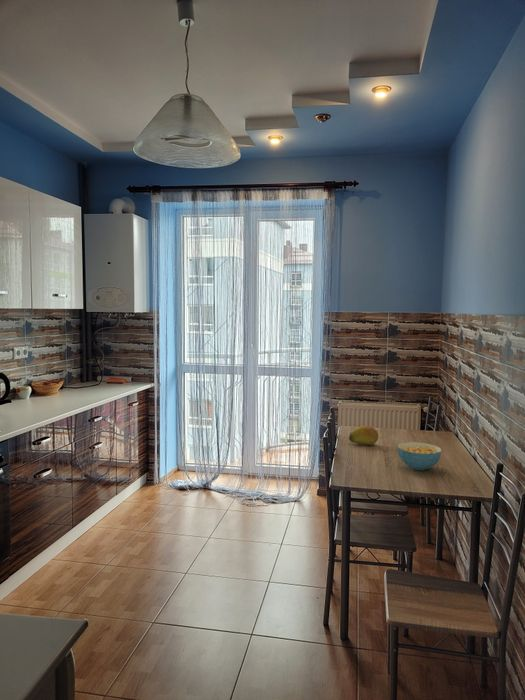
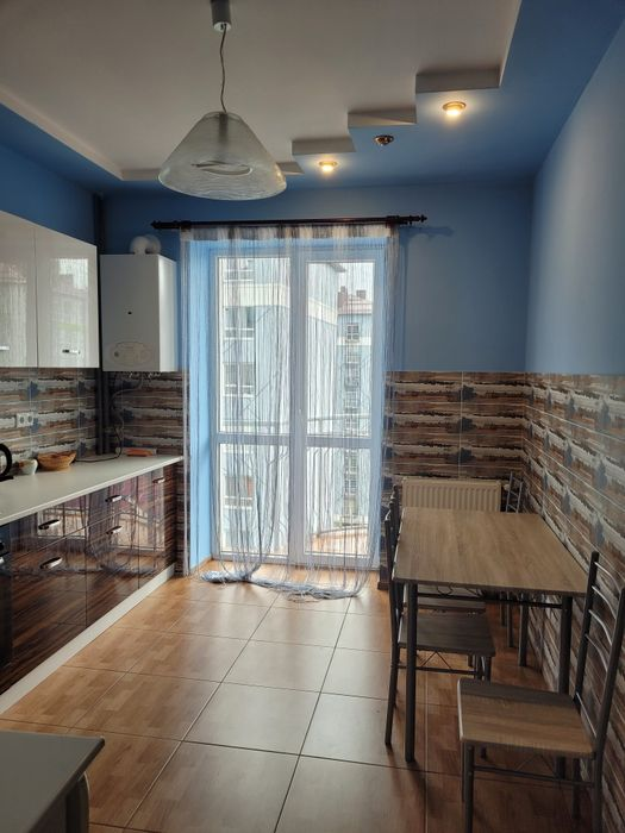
- fruit (363, 435)
- cereal bowl (418, 458)
